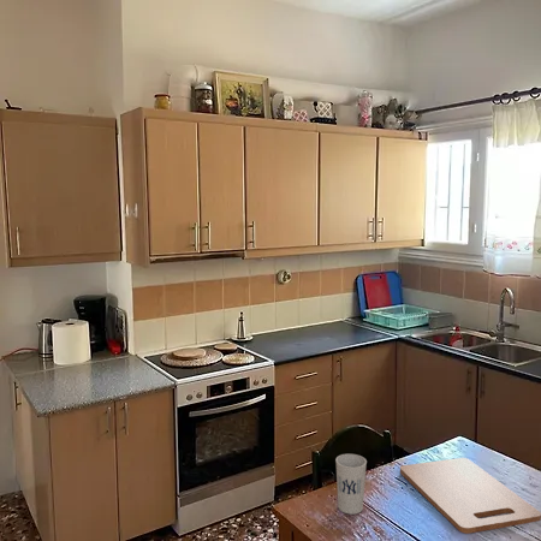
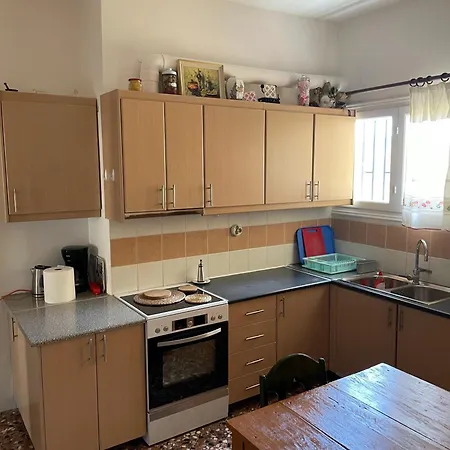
- cup (350, 483)
- cutting board (464, 491)
